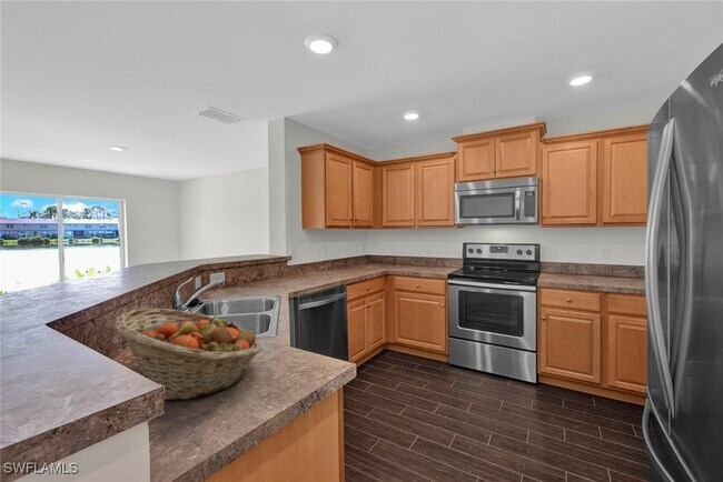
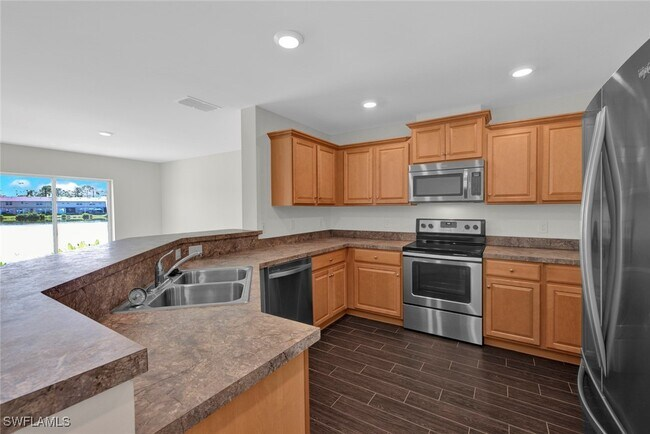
- fruit basket (192, 342)
